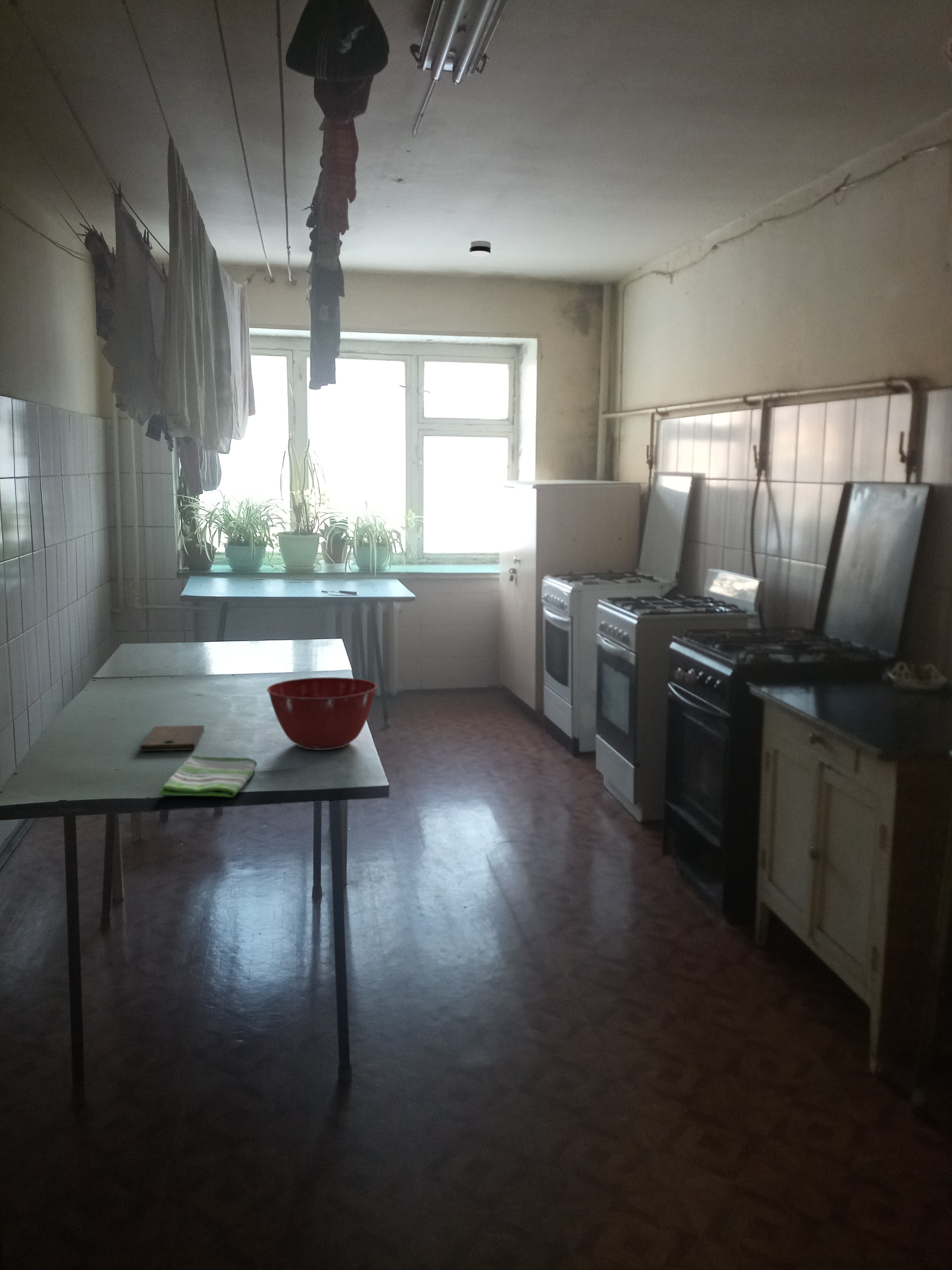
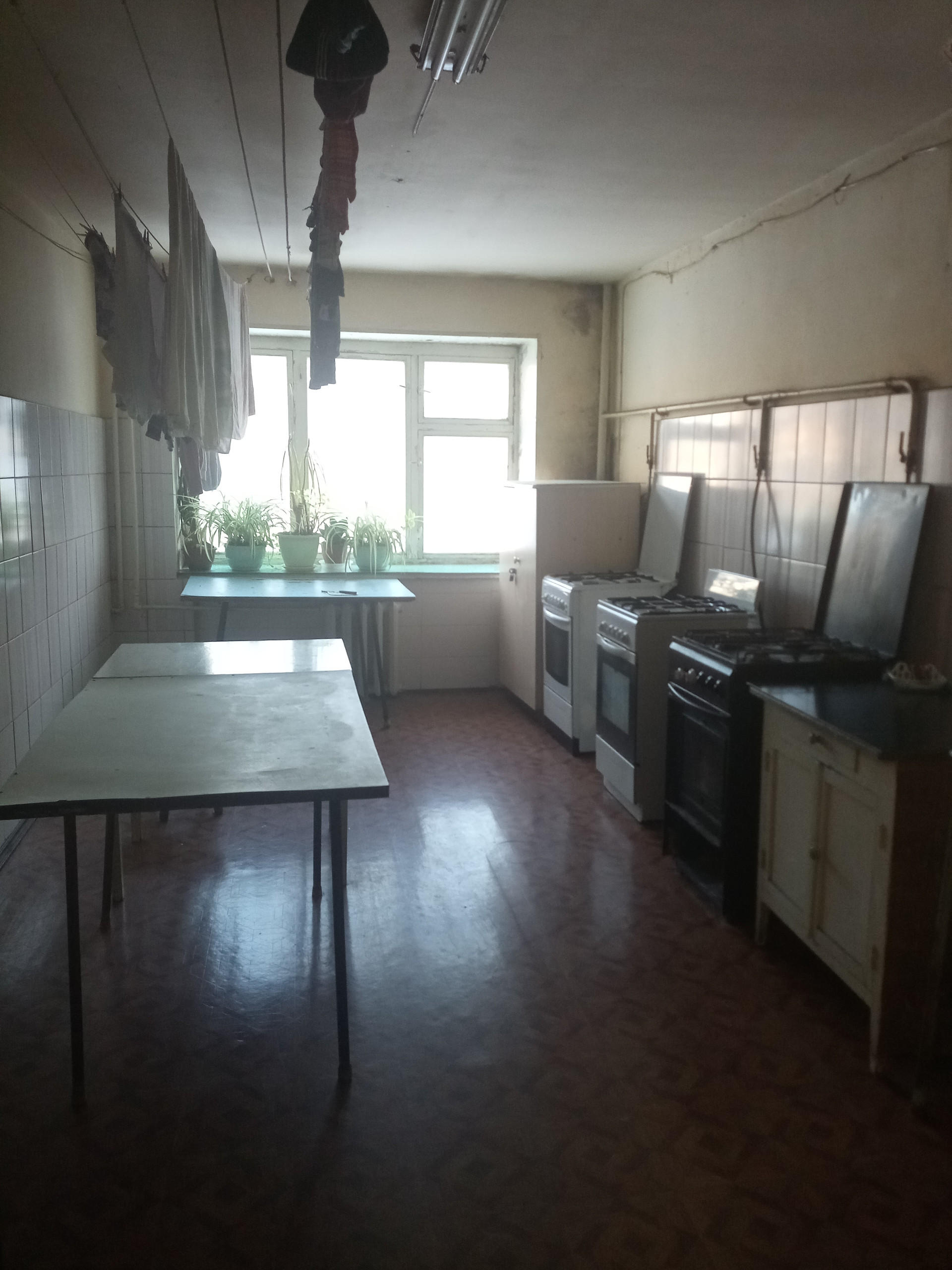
- dish towel (211, 774)
- mixing bowl (322, 715)
- smoke detector (480, 248)
- cutting board (174, 737)
